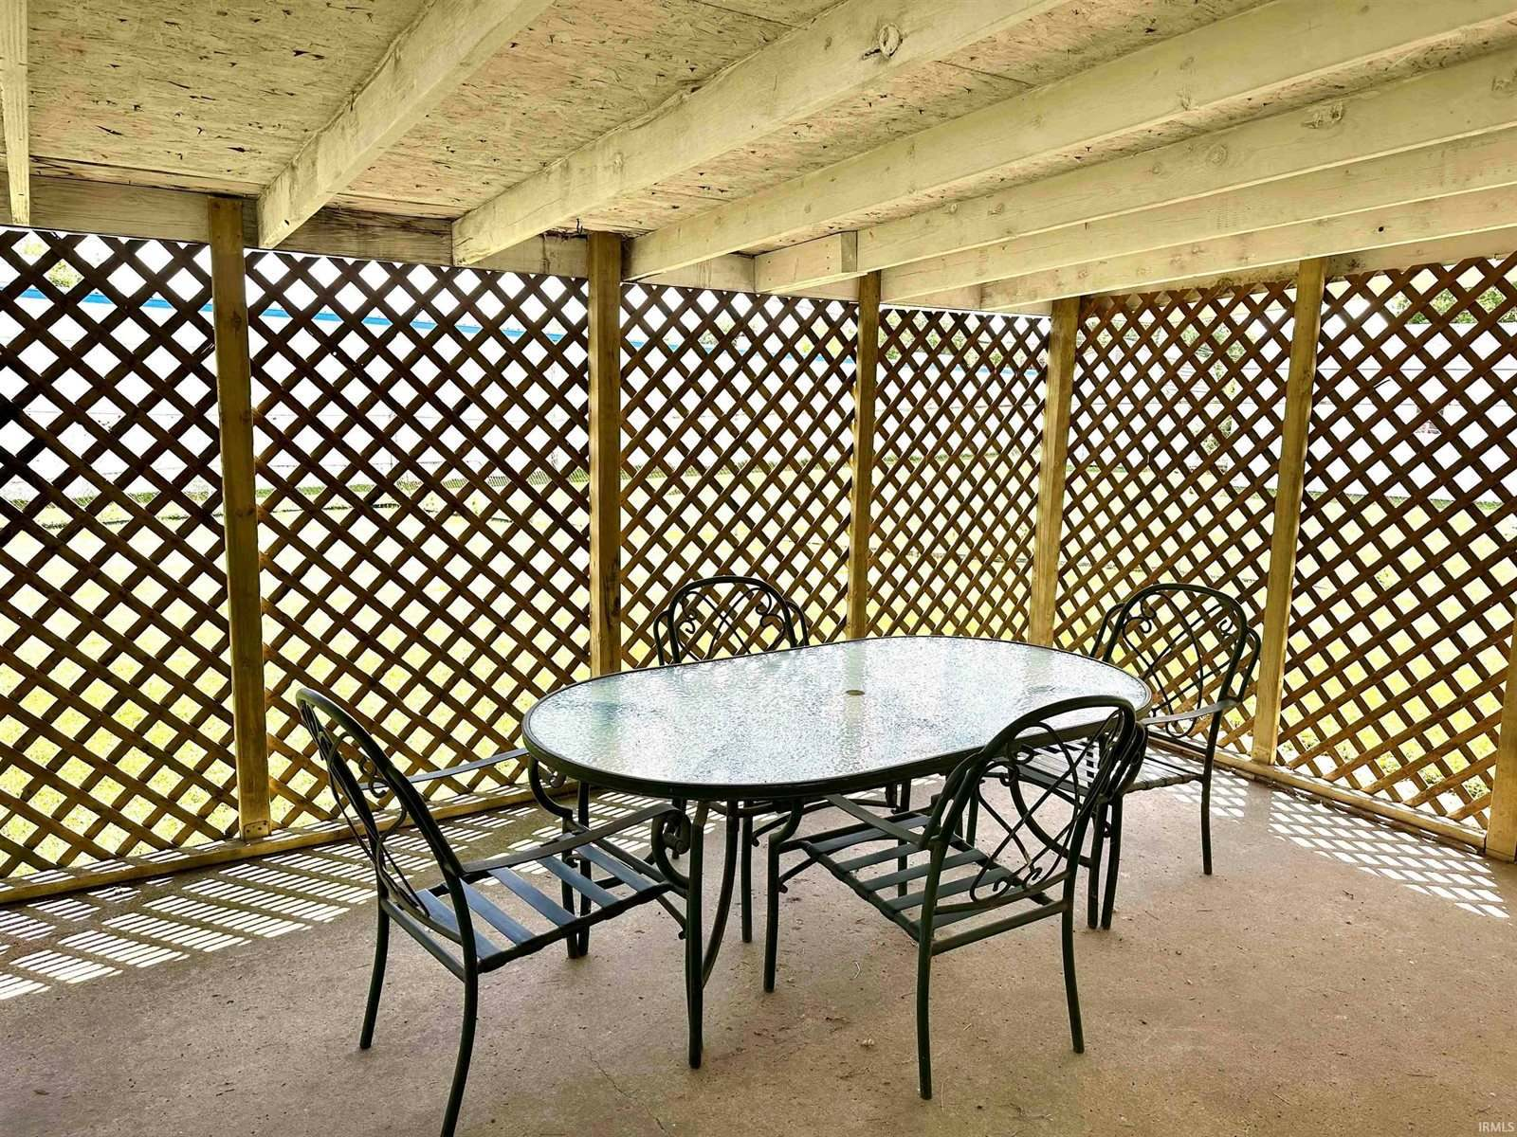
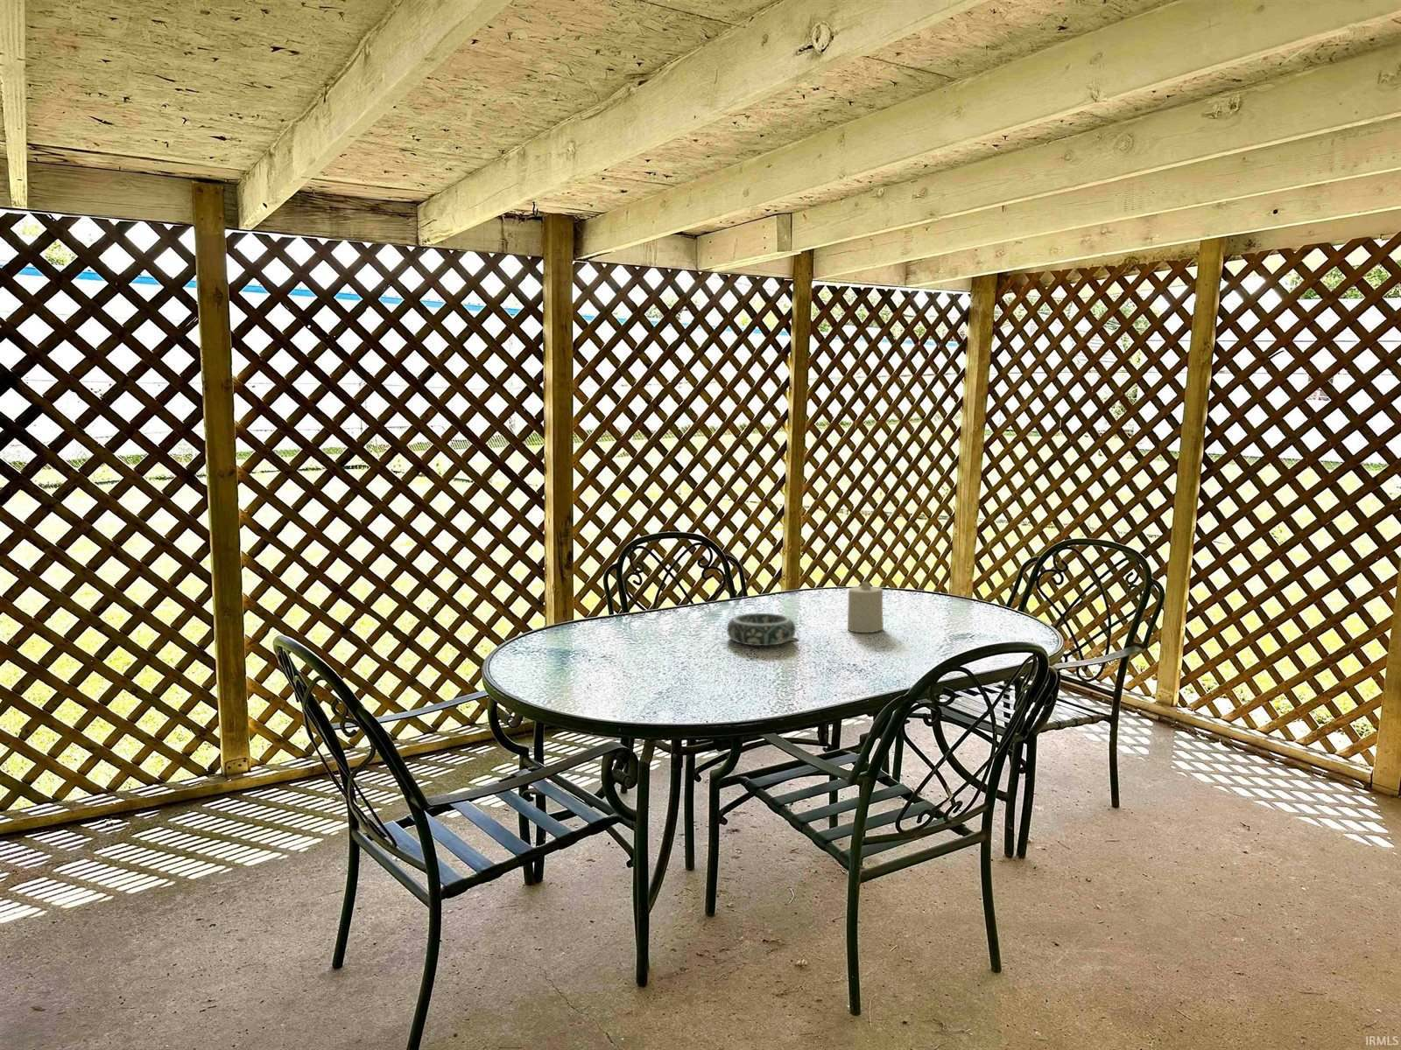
+ candle (865, 604)
+ decorative bowl (761, 629)
